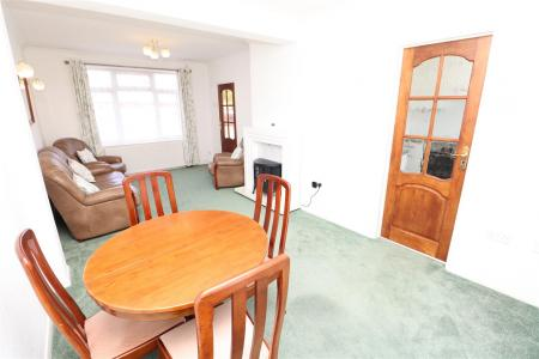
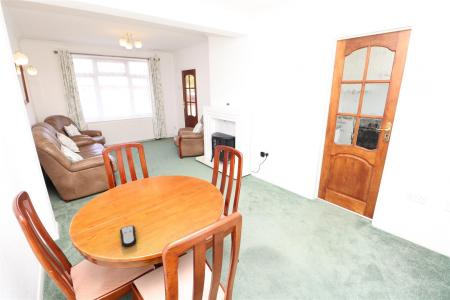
+ remote control (128, 235)
